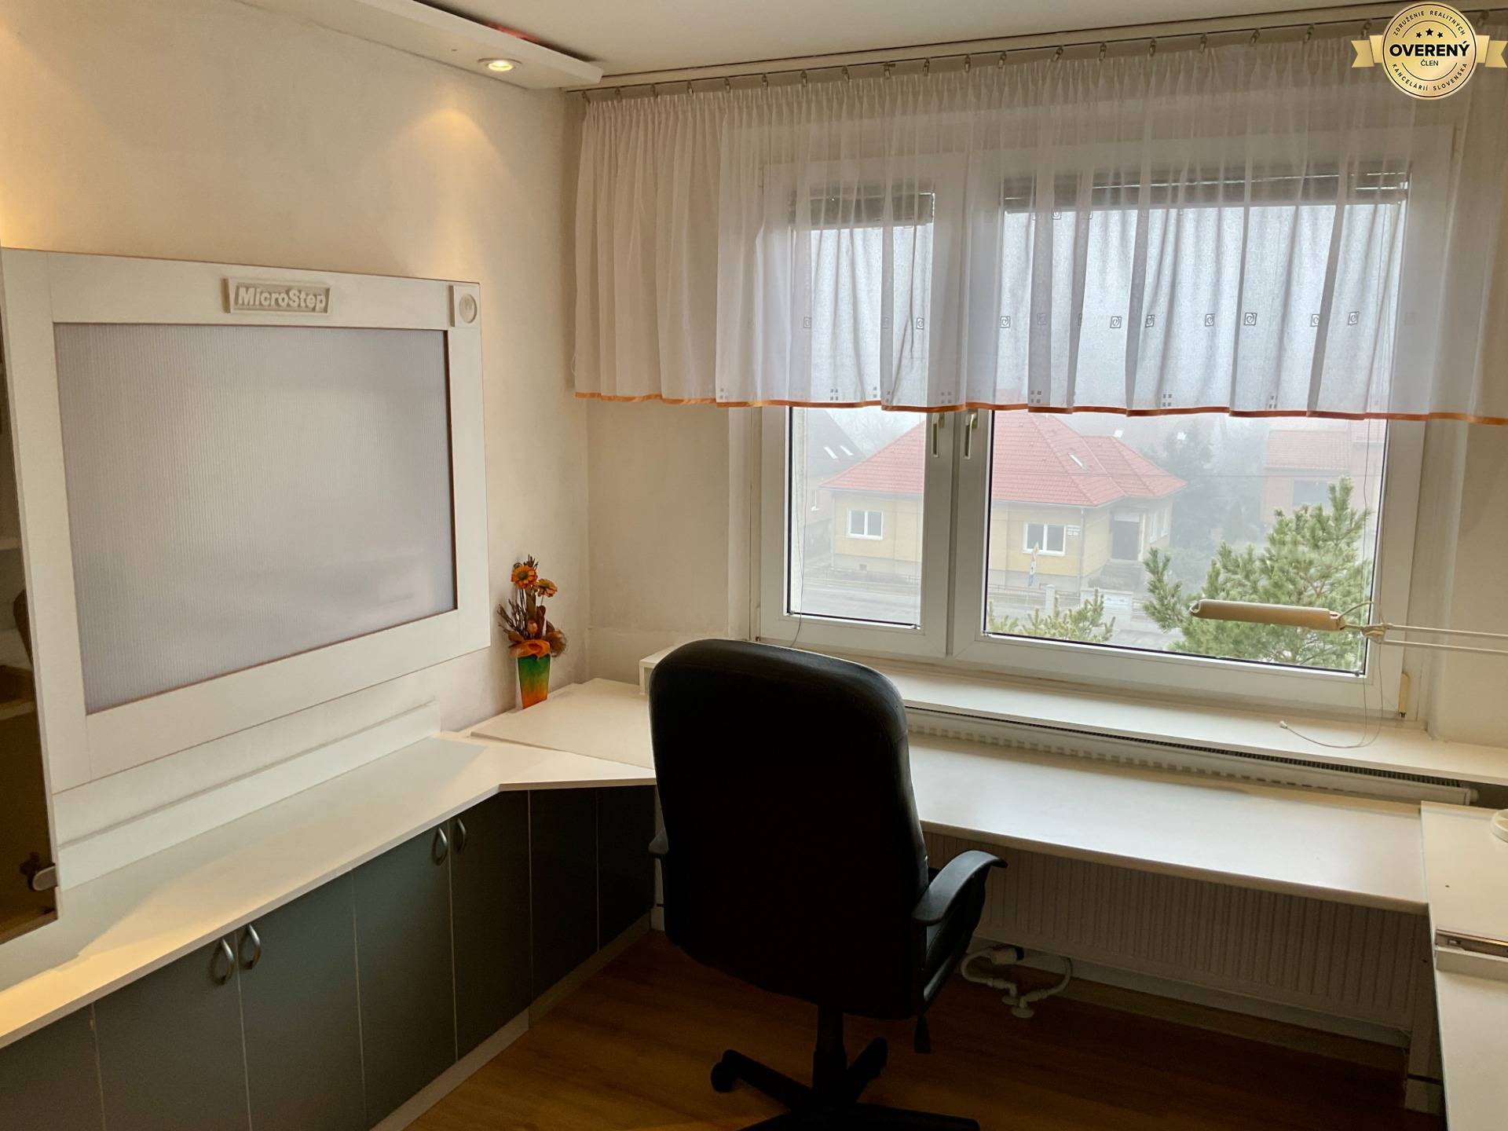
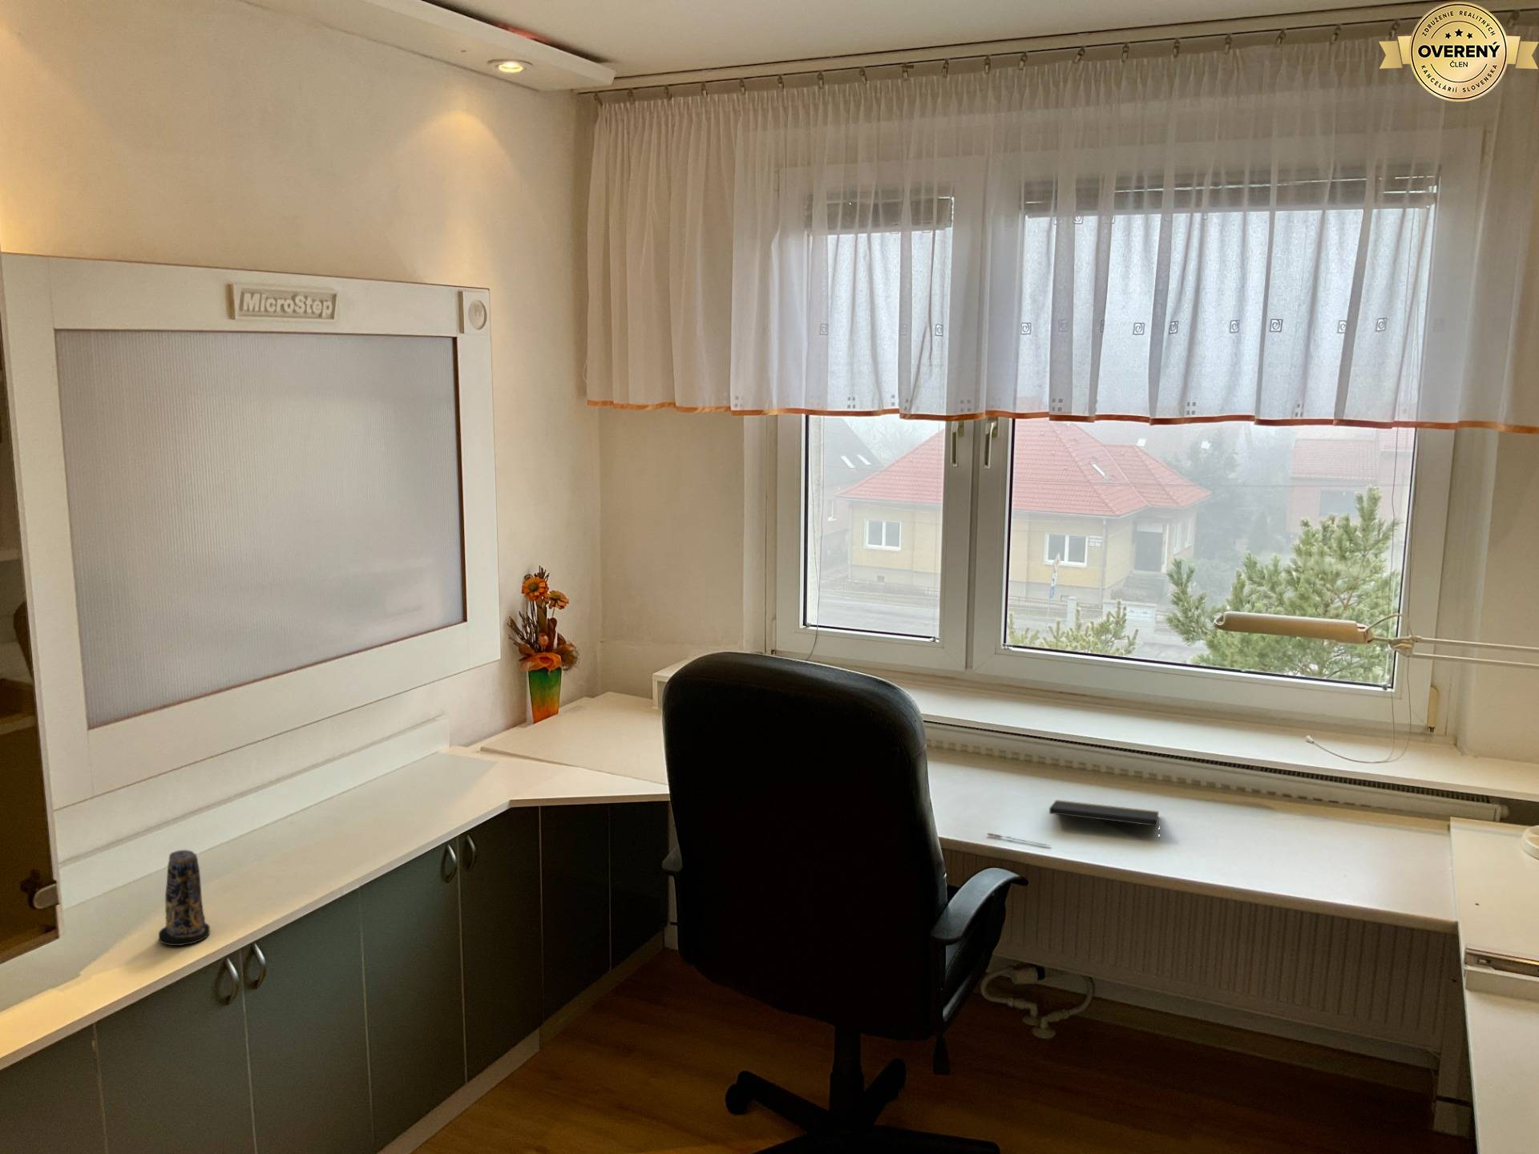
+ candle (182, 895)
+ pen (1018, 839)
+ notepad (1104, 812)
